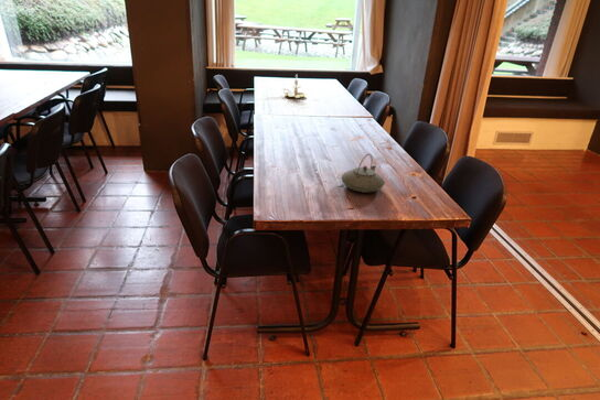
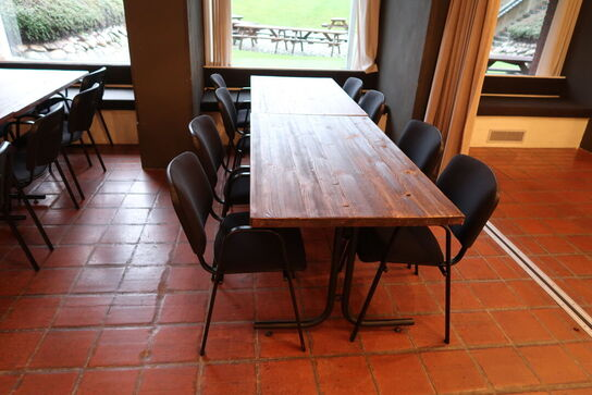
- candle holder (293, 85)
- teapot (365, 170)
